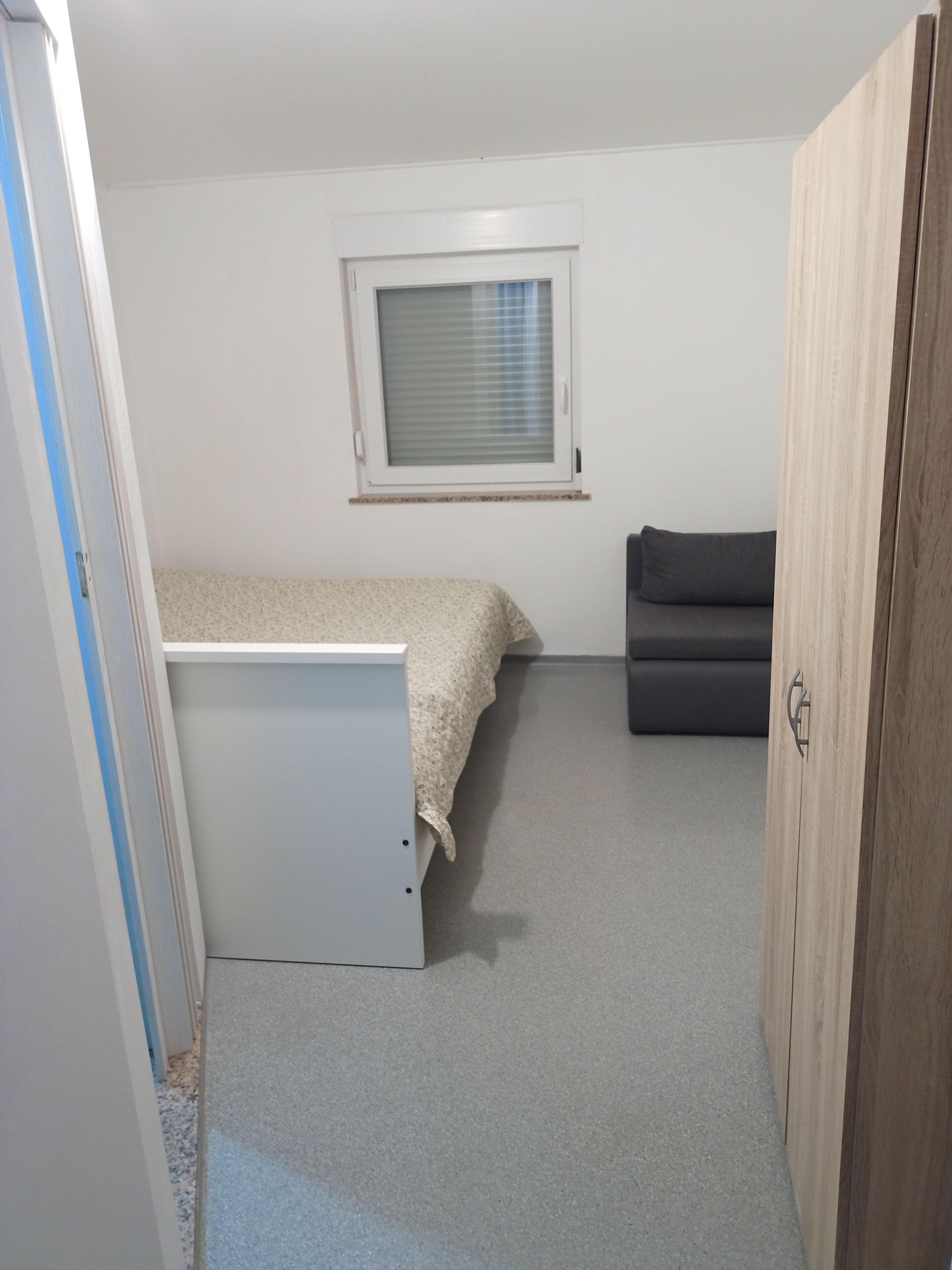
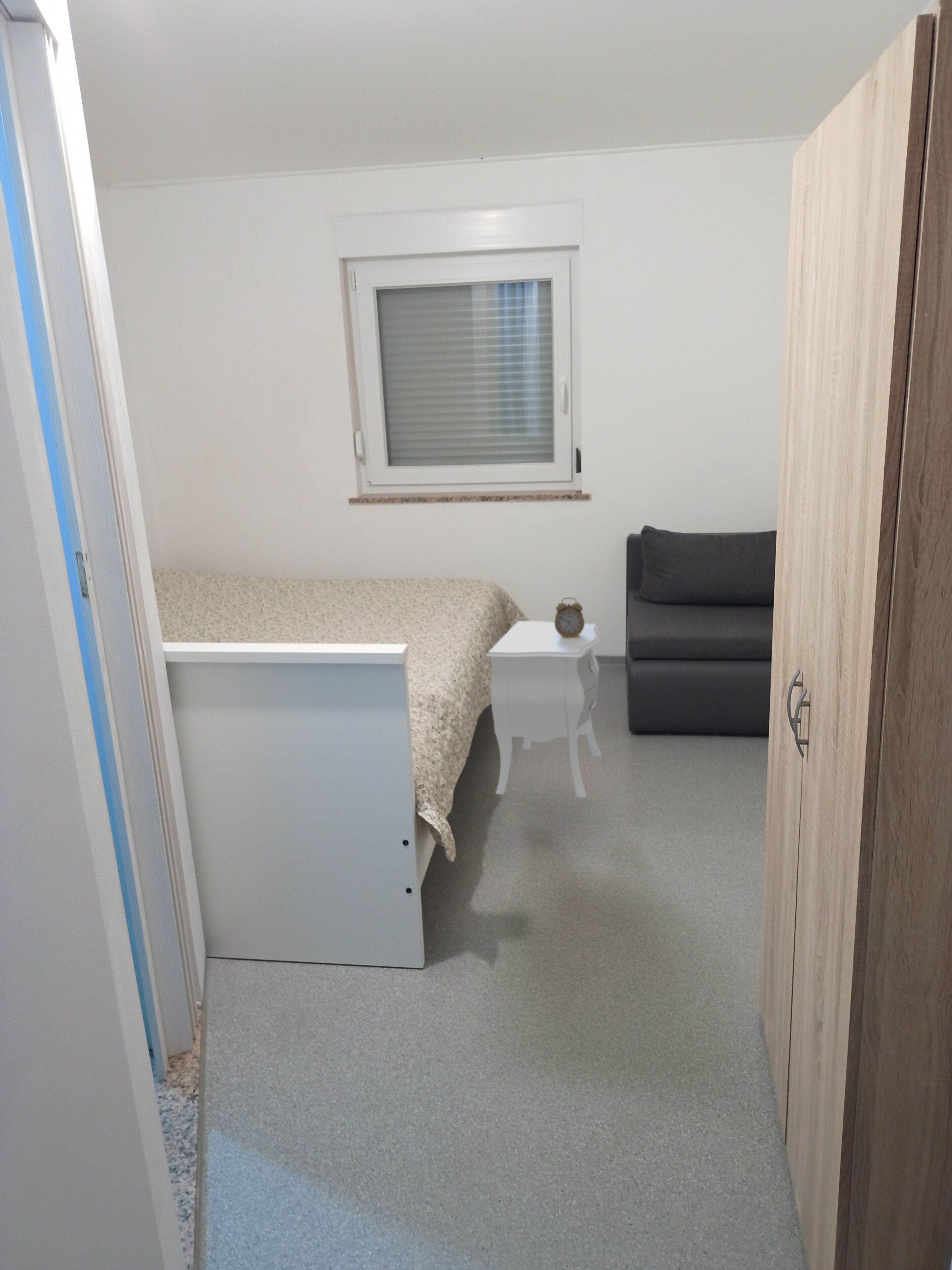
+ alarm clock (569, 615)
+ nightstand (552, 737)
